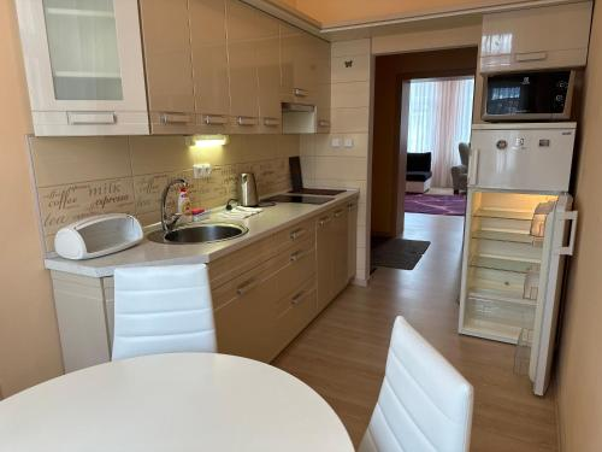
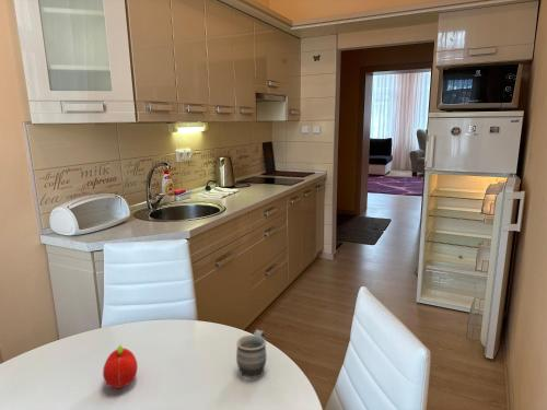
+ mug (253, 352)
+ fruit (119, 366)
